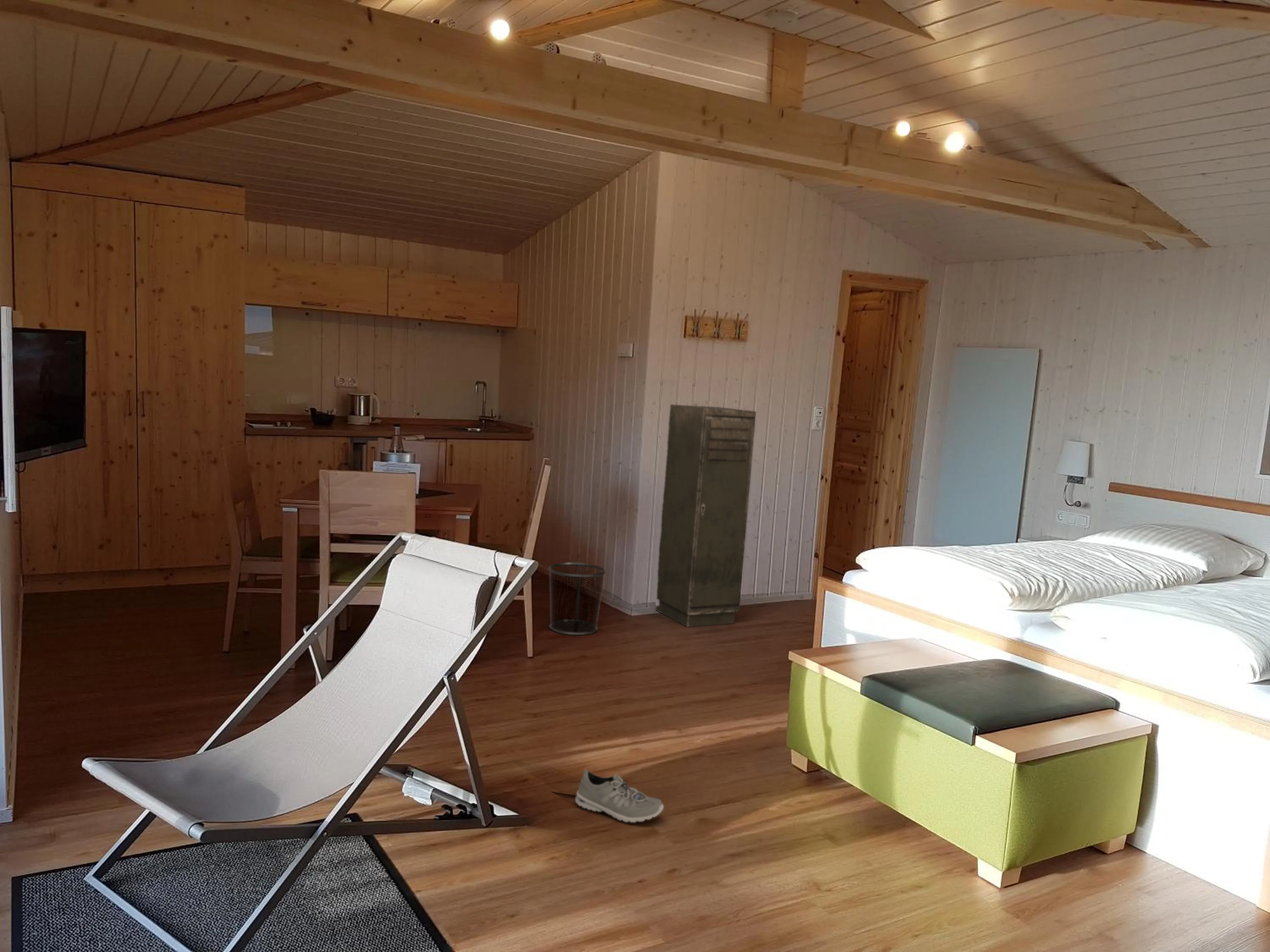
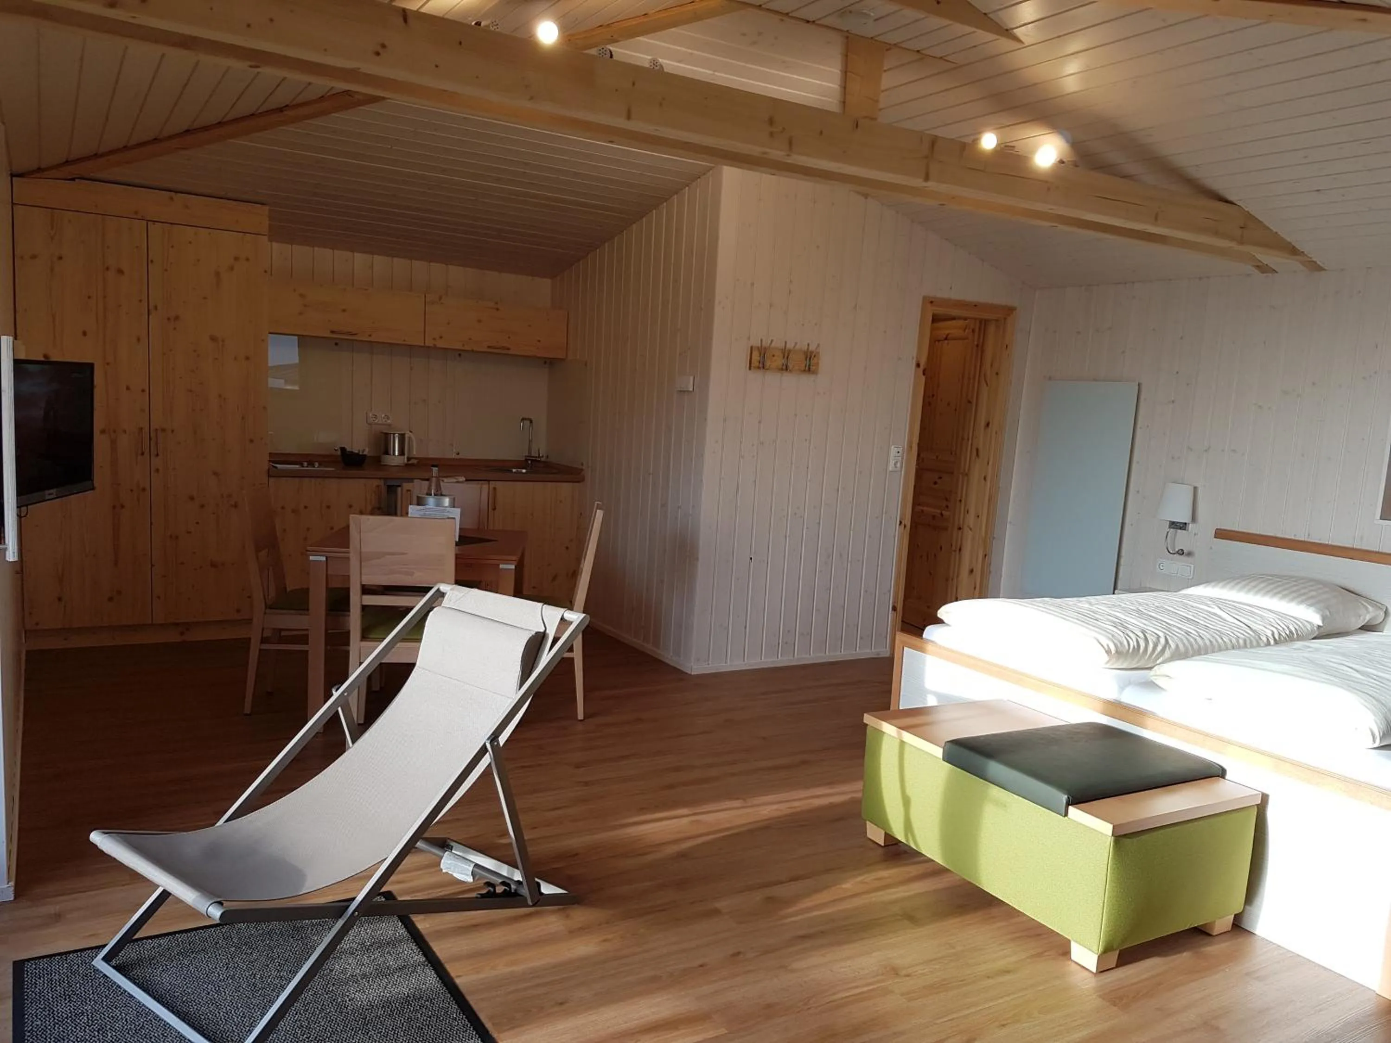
- sneaker (618, 795)
- storage cabinet (704, 514)
- waste bin (575, 598)
